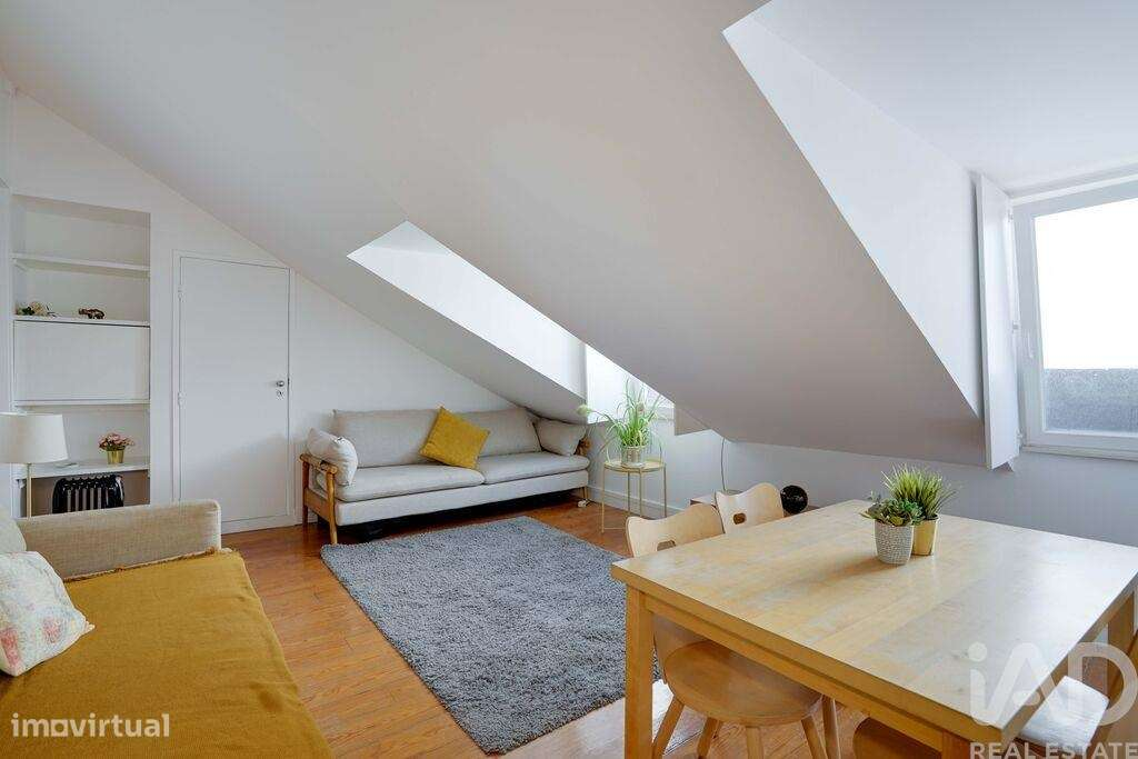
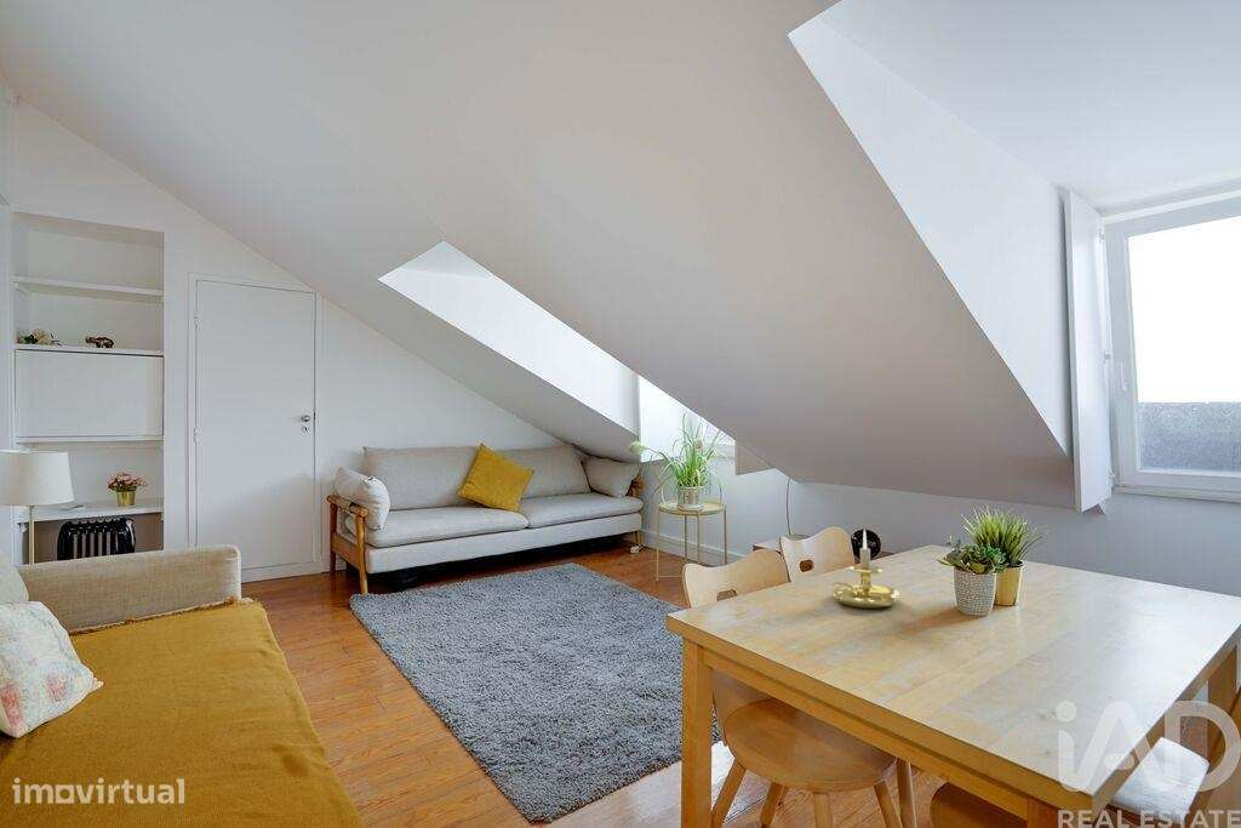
+ candle holder (860, 565)
